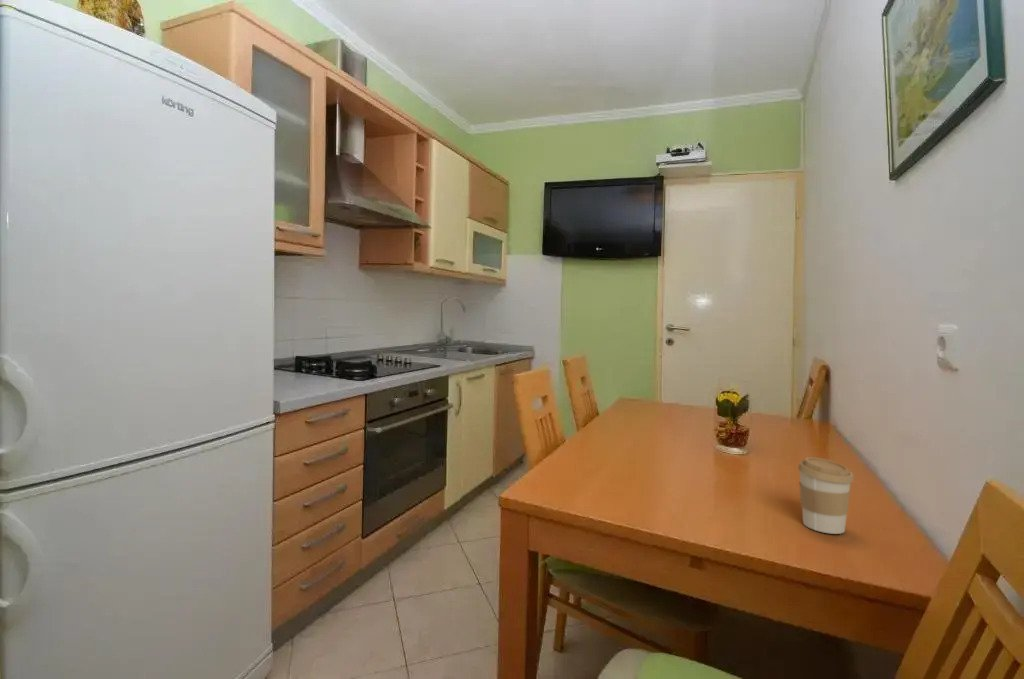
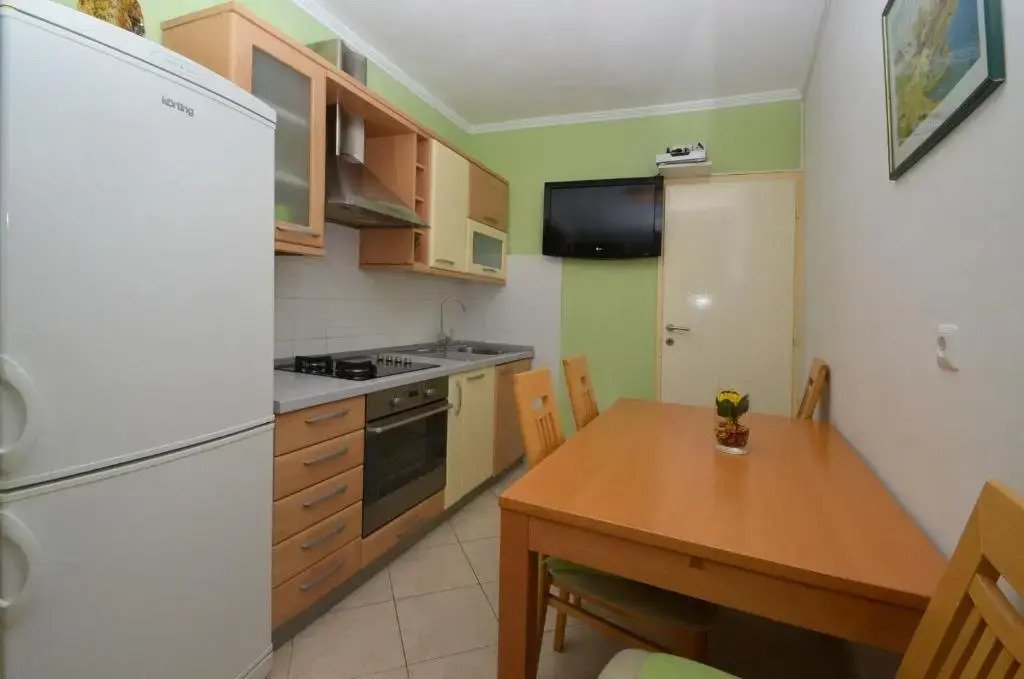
- coffee cup (824, 494)
